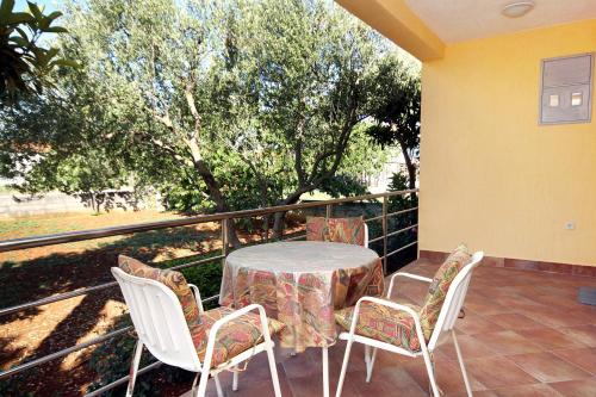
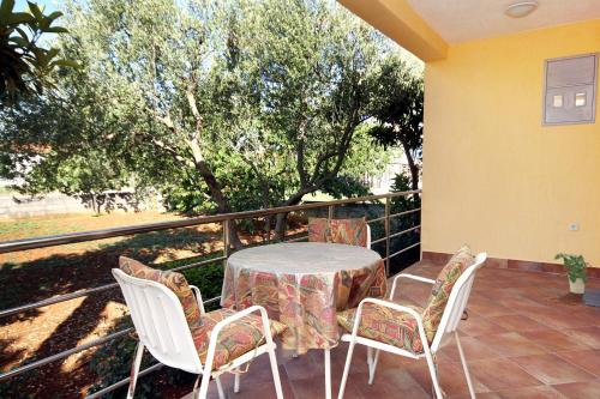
+ potted plant (572, 272)
